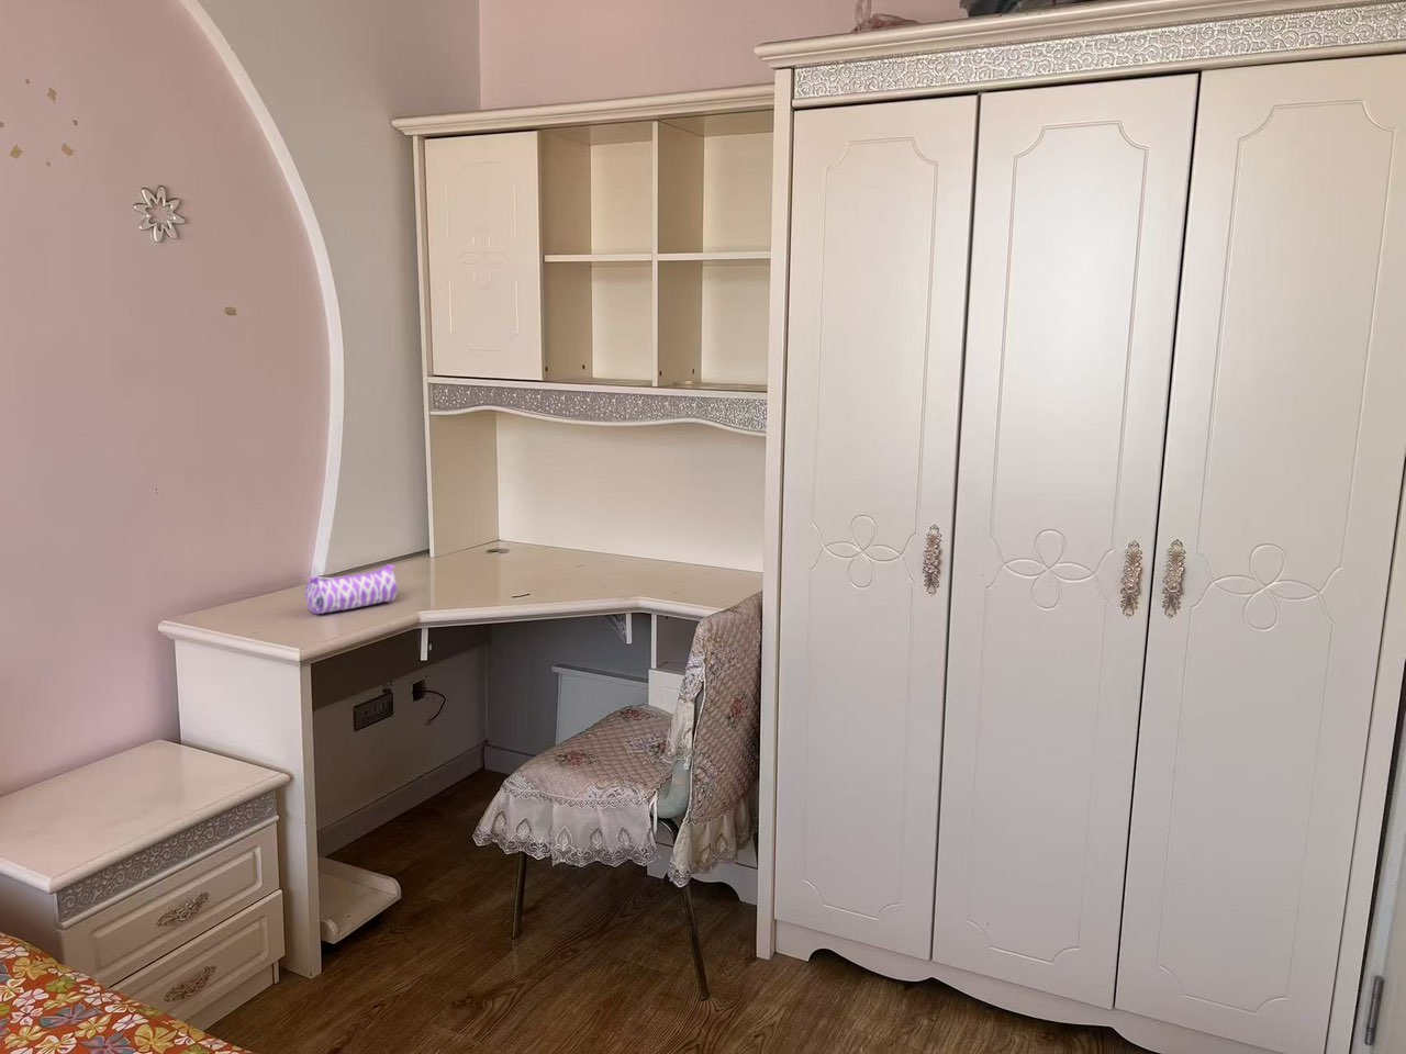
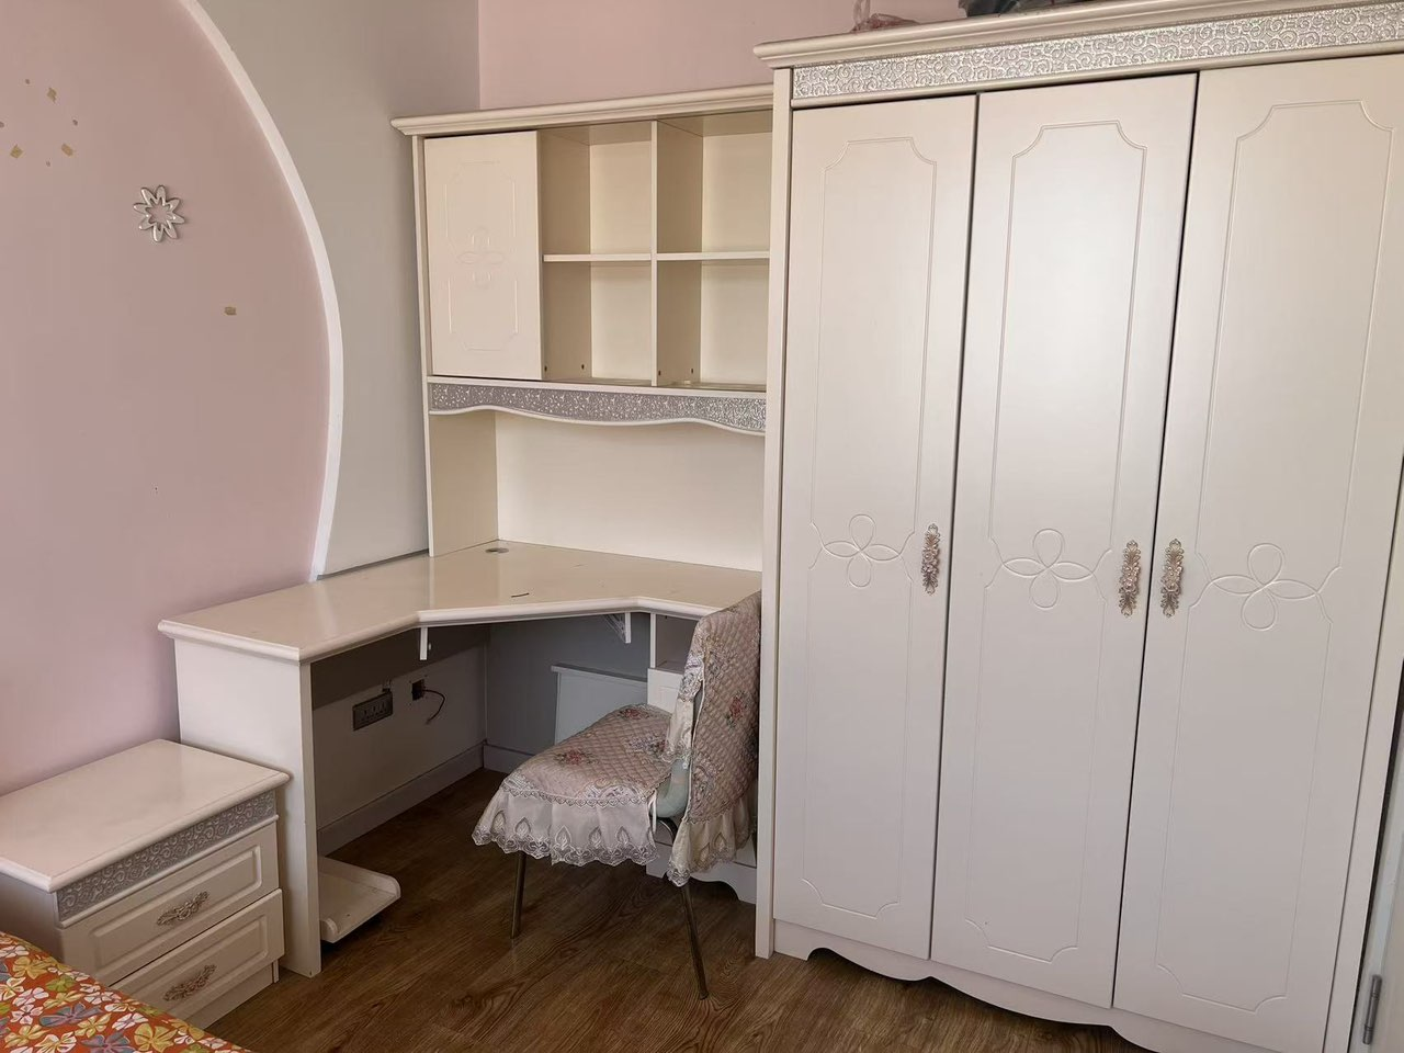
- pencil case (351, 589)
